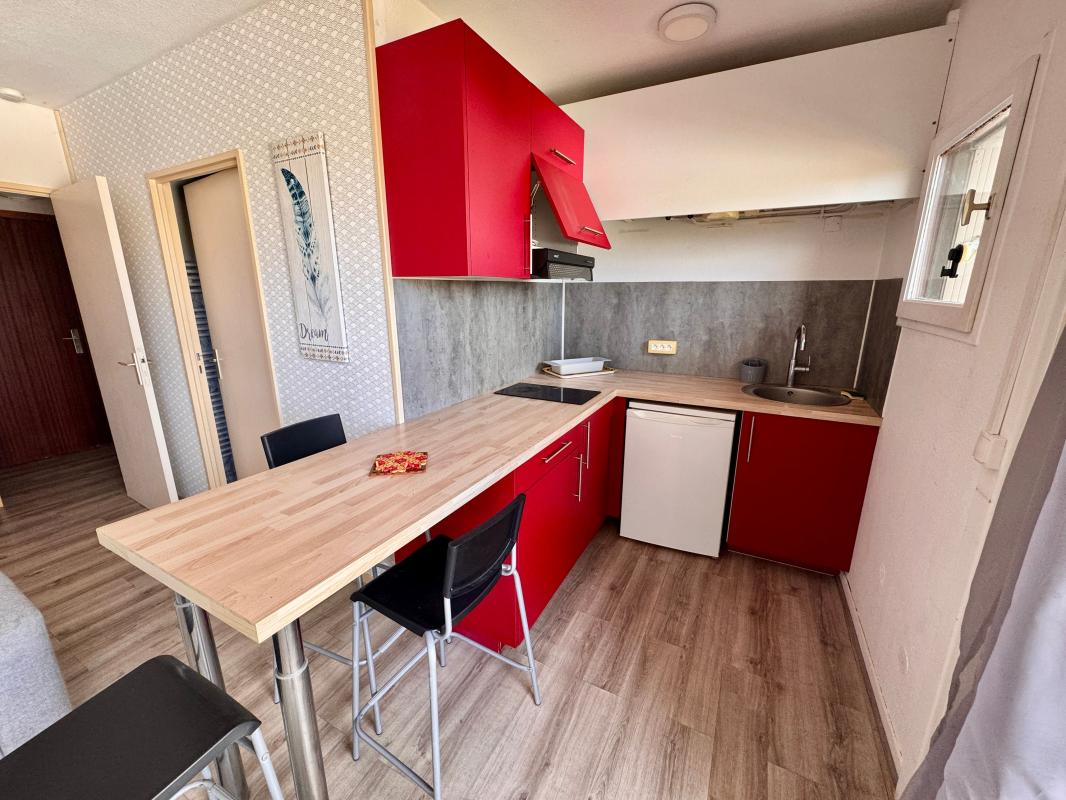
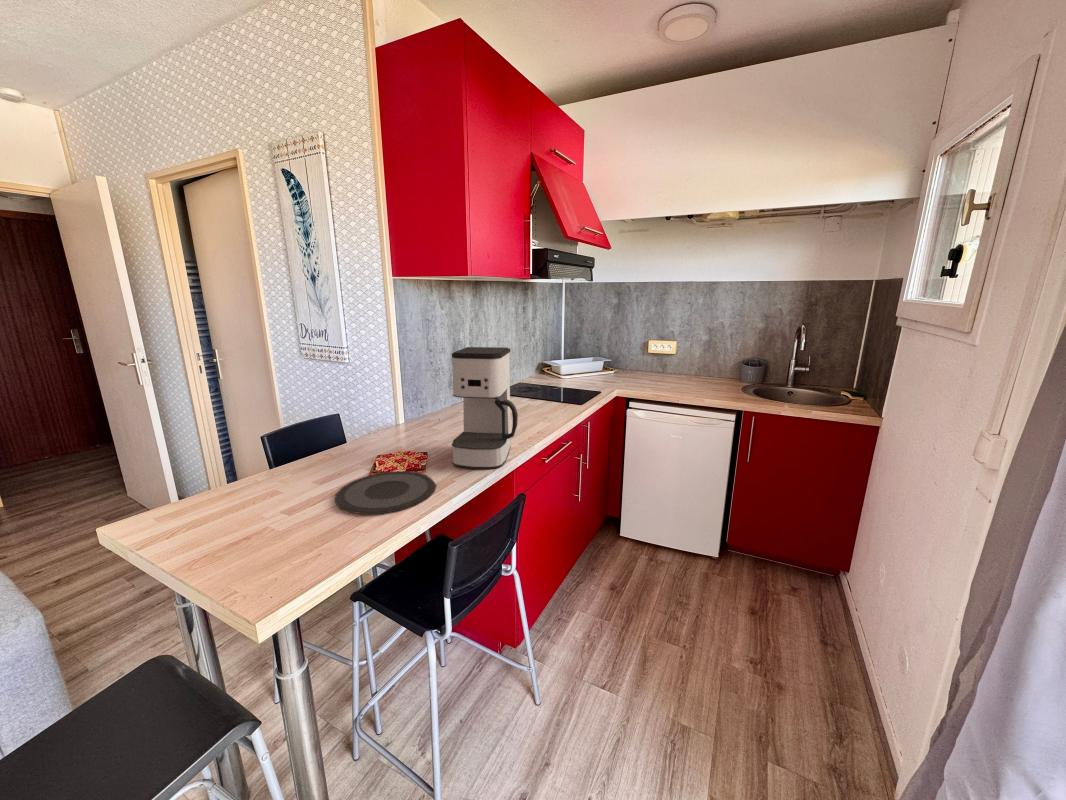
+ plate (387, 490)
+ coffee maker (486, 405)
